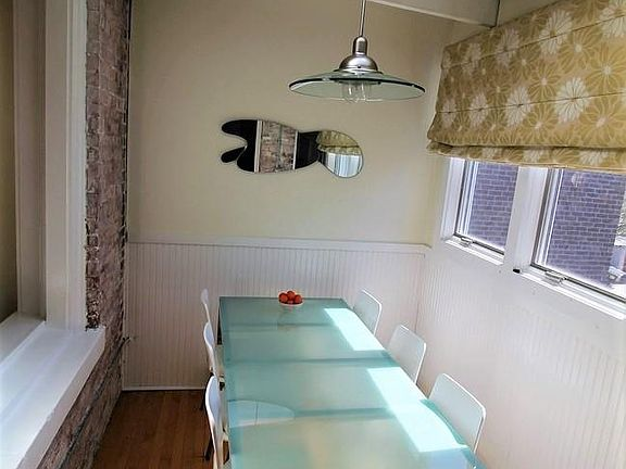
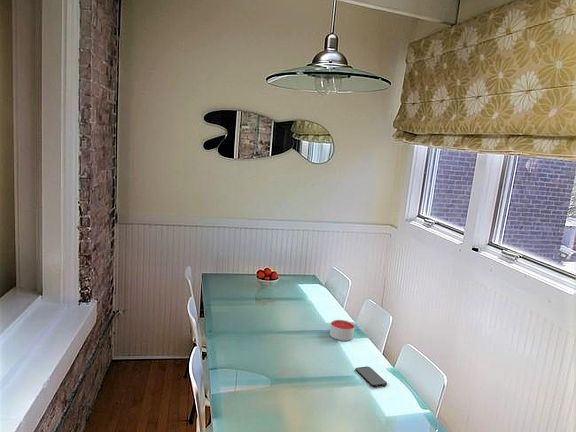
+ candle (342, 329)
+ smartphone (370, 376)
